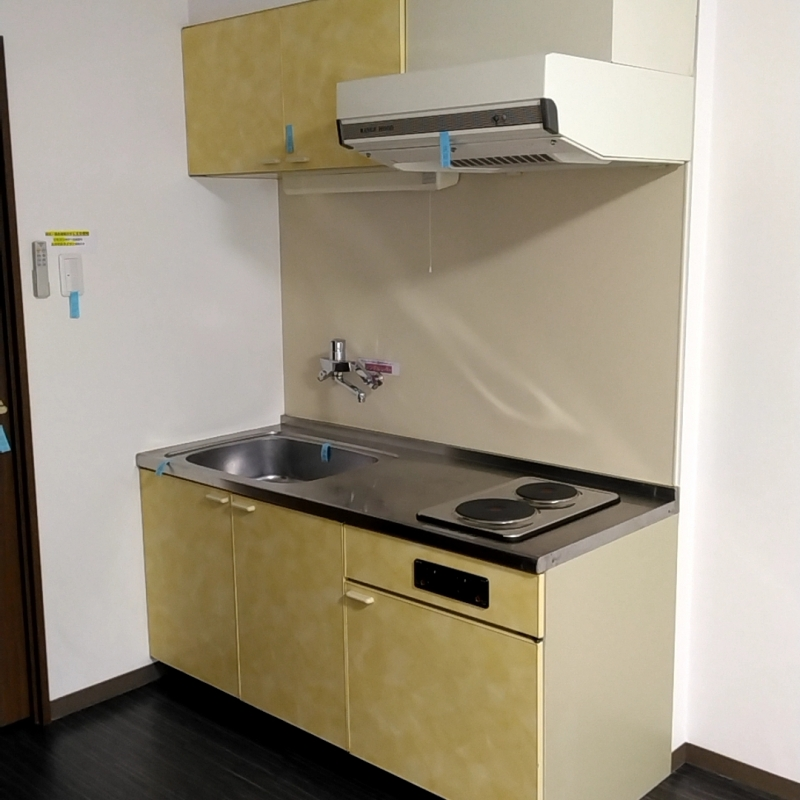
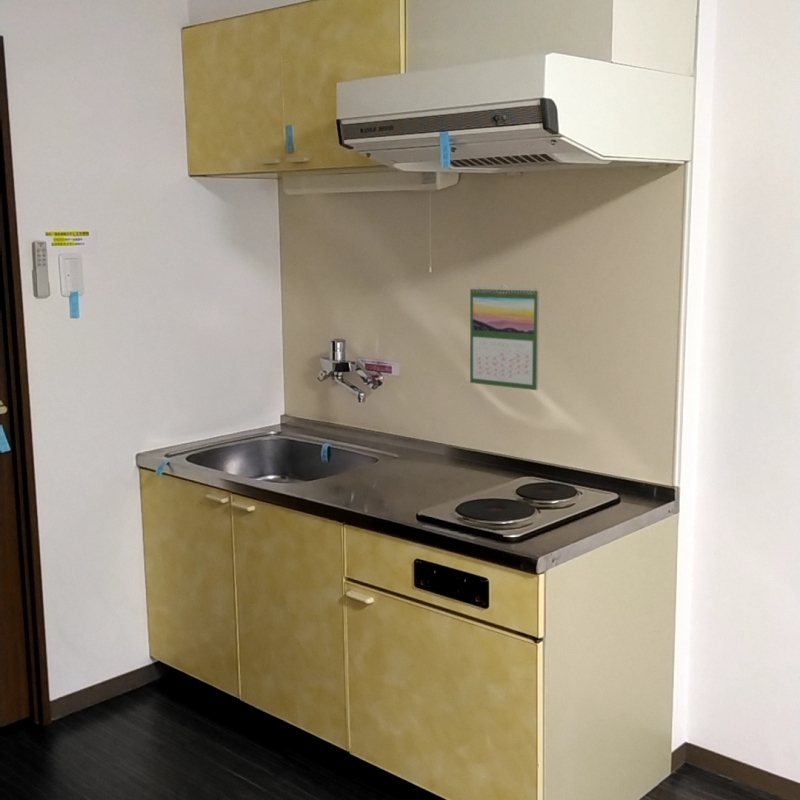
+ calendar (503, 336)
